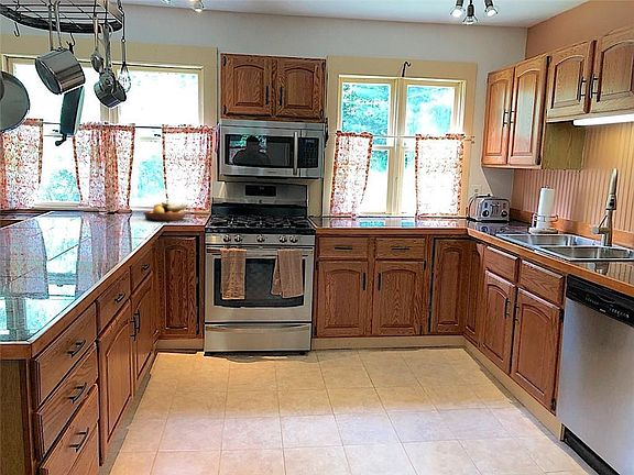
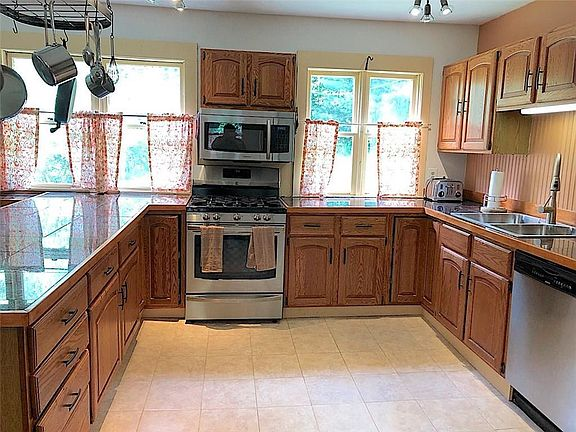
- fruit bowl (165, 210)
